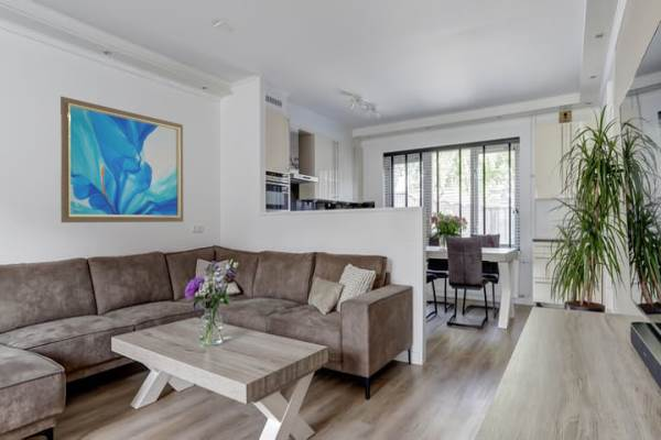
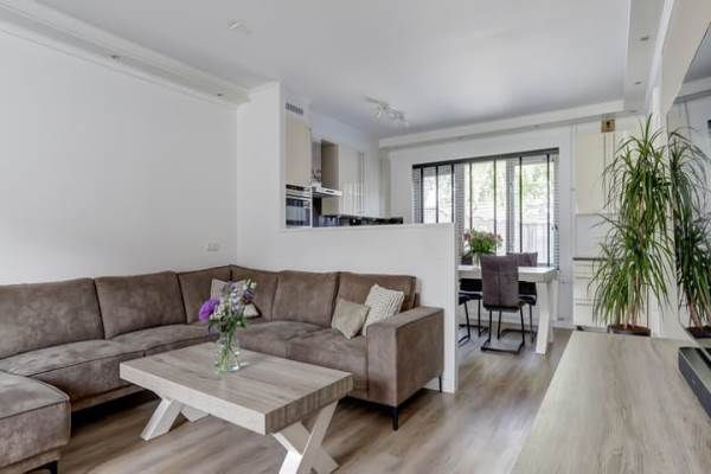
- wall art (130, 167)
